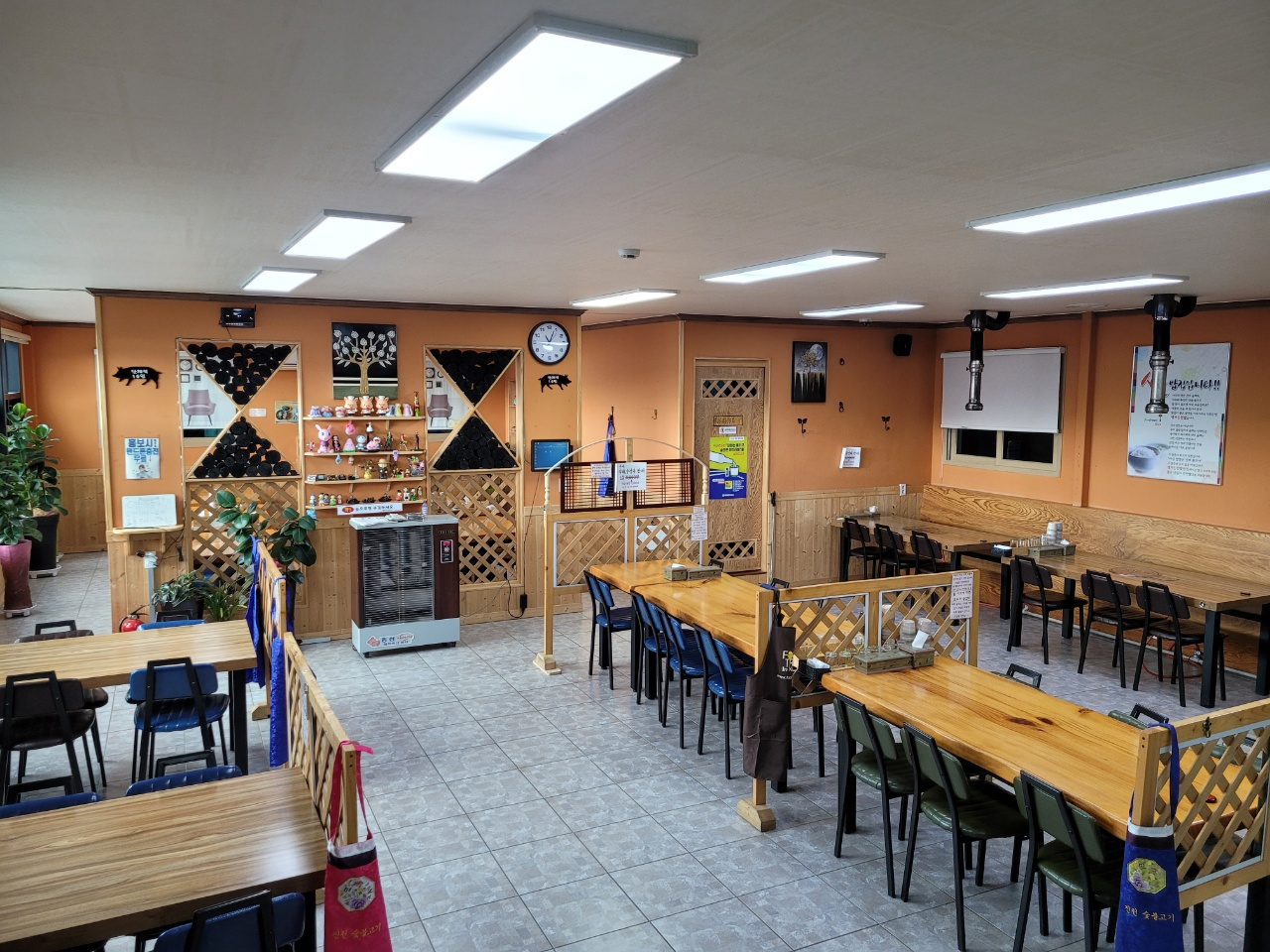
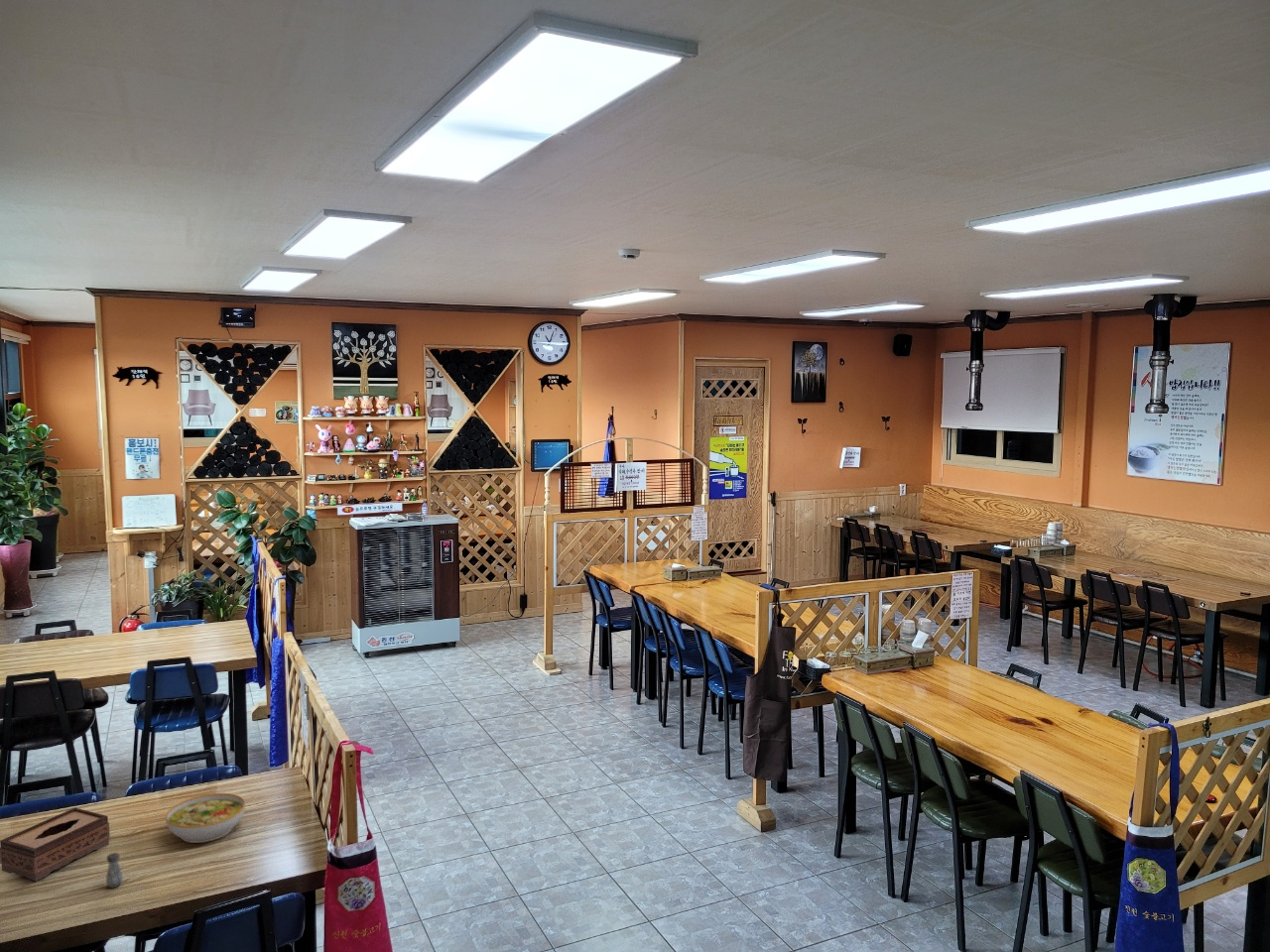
+ salt shaker (113, 870)
+ bowl (206, 819)
+ tissue box (56, 842)
